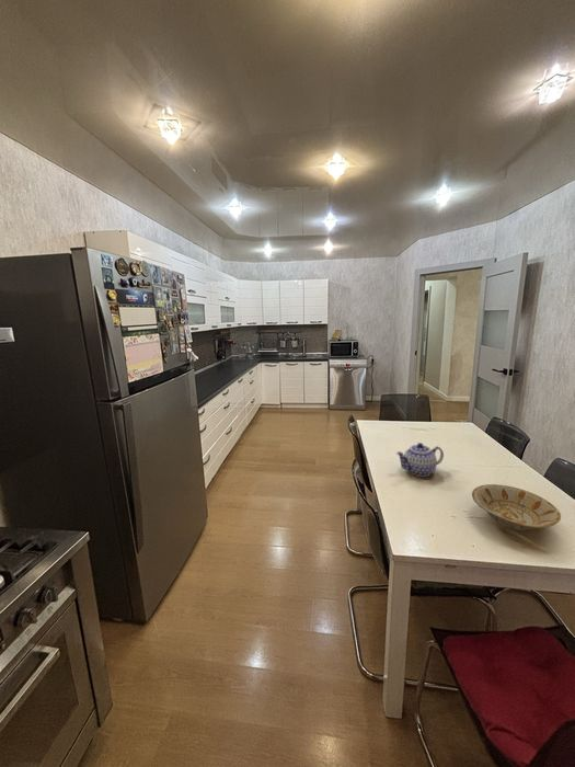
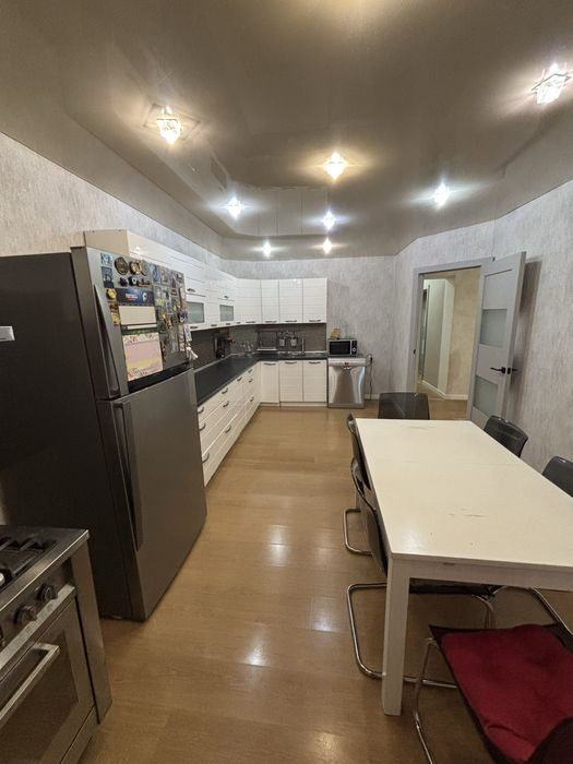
- bowl (511, 512)
- teapot (419, 457)
